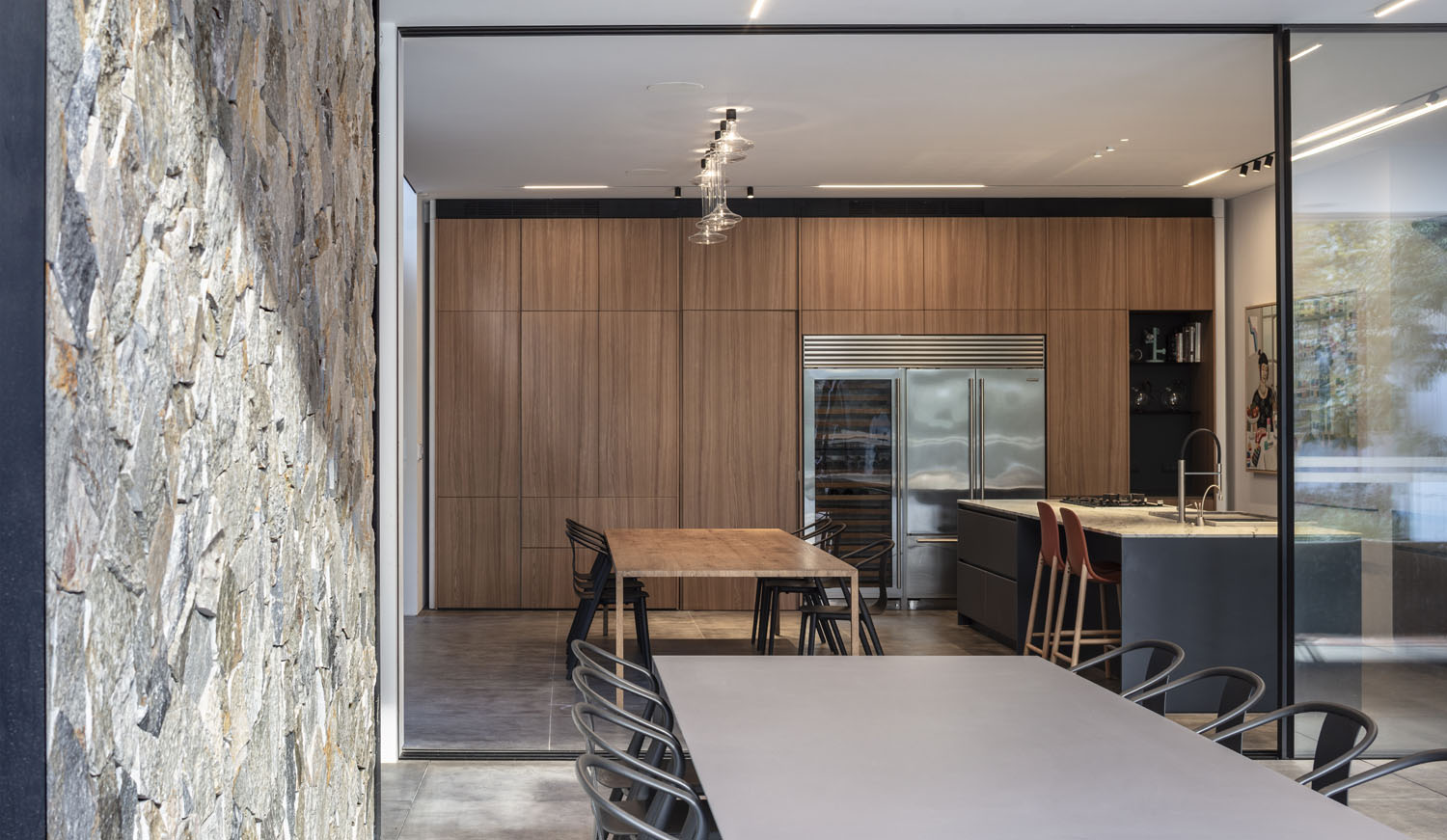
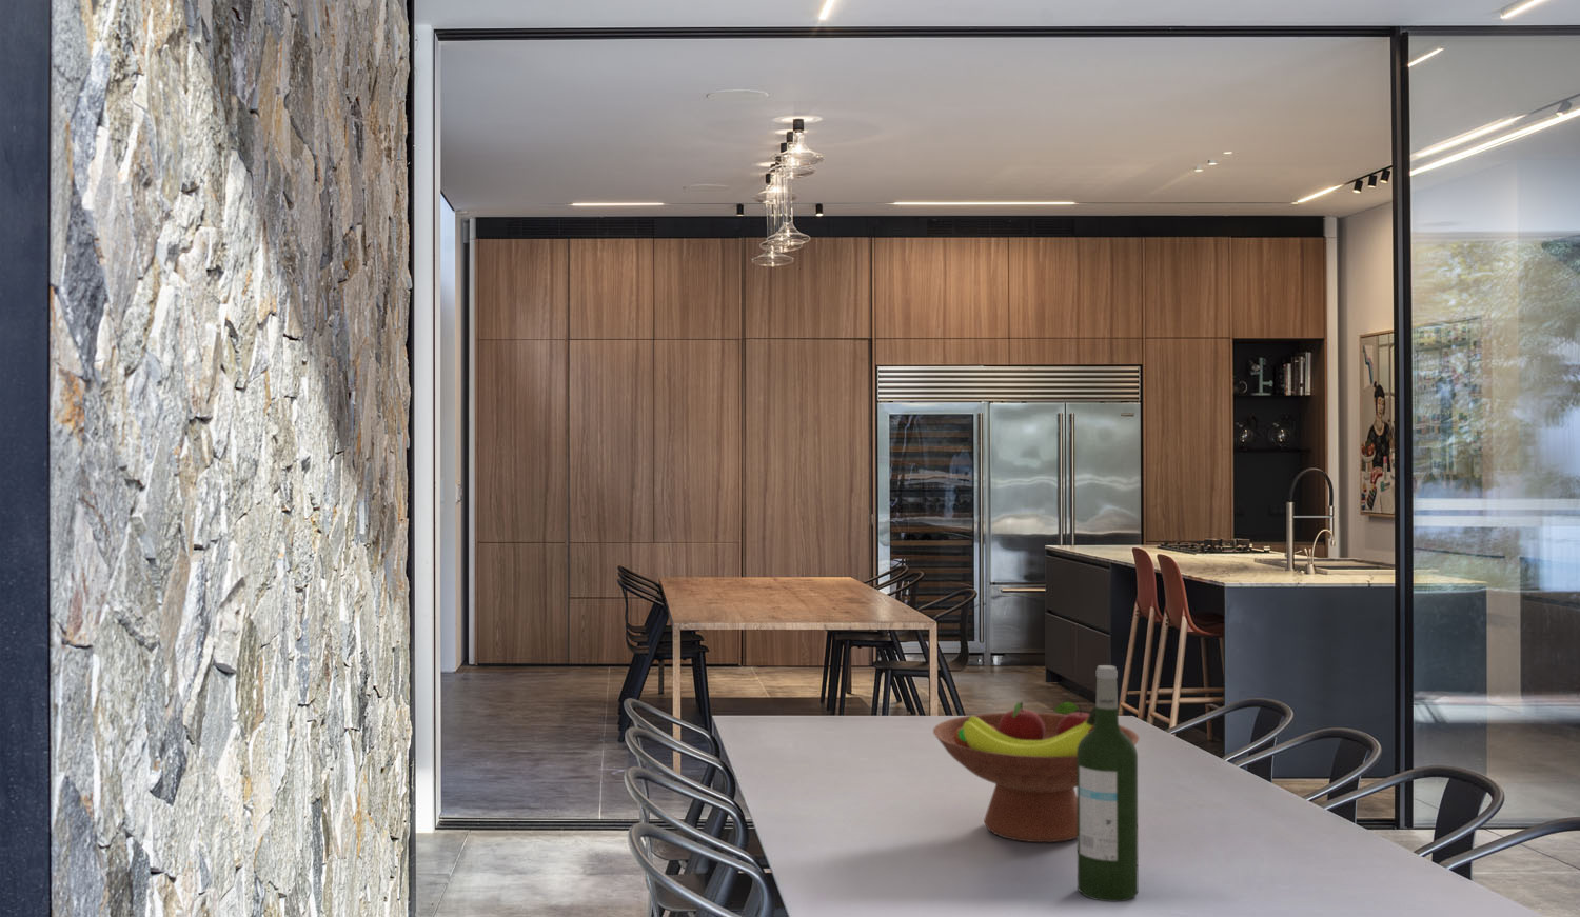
+ fruit bowl (1034, 762)
+ wine bottle (1107, 779)
